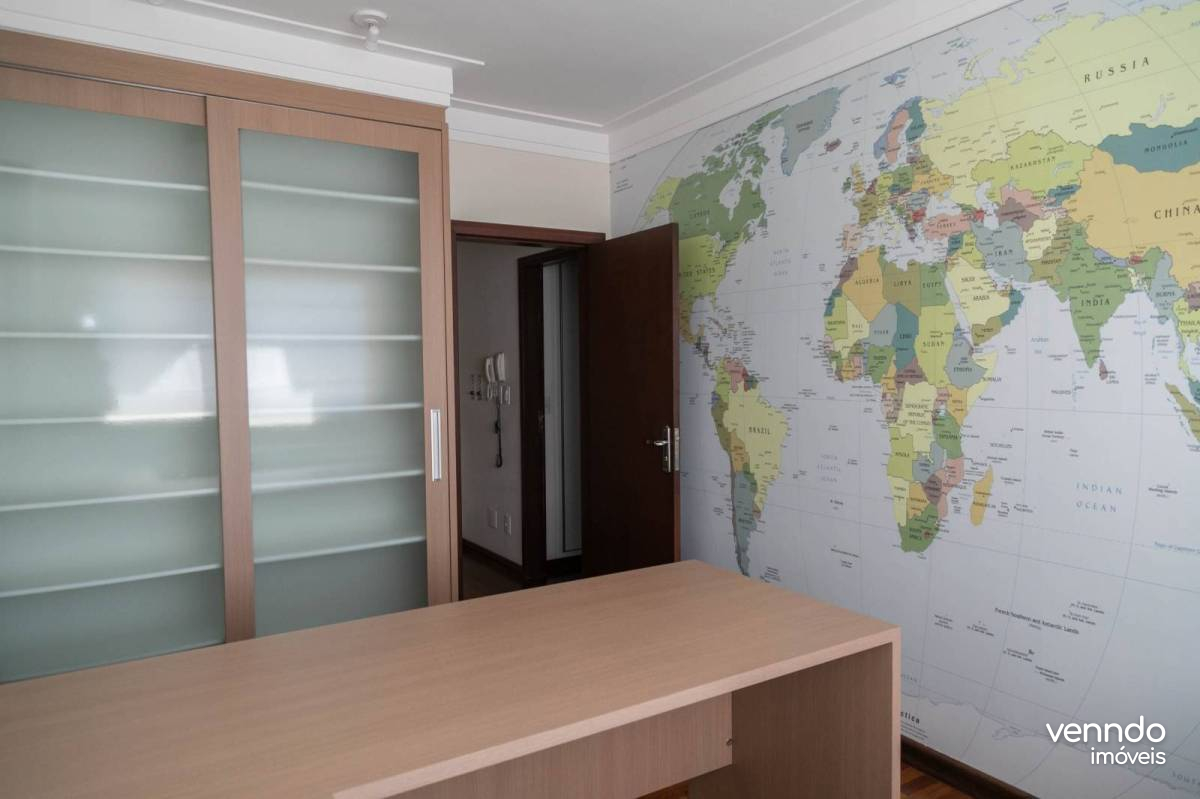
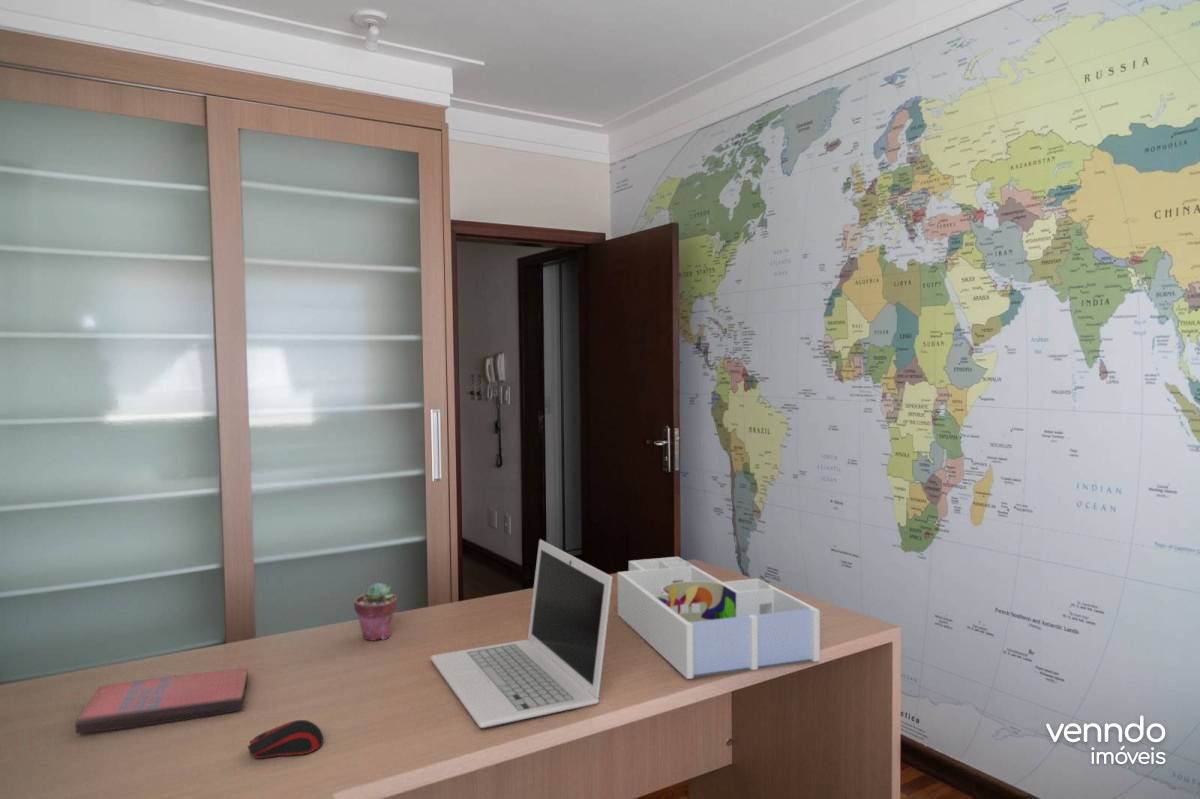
+ laptop (529, 623)
+ desk organizer (700, 606)
+ computer mouse (286, 735)
+ potted succulent (375, 609)
+ paperback book (169, 696)
